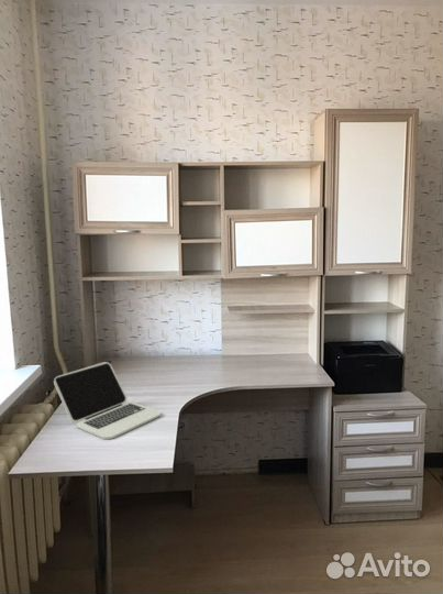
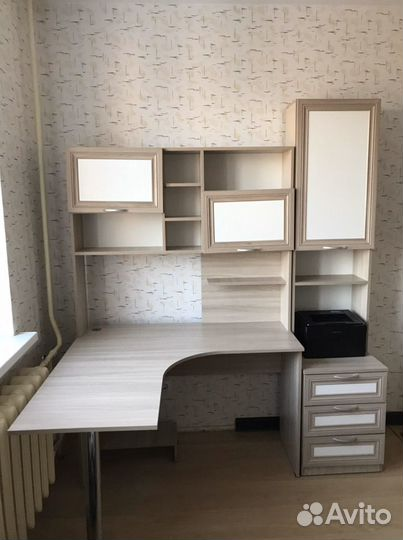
- laptop (108, 396)
